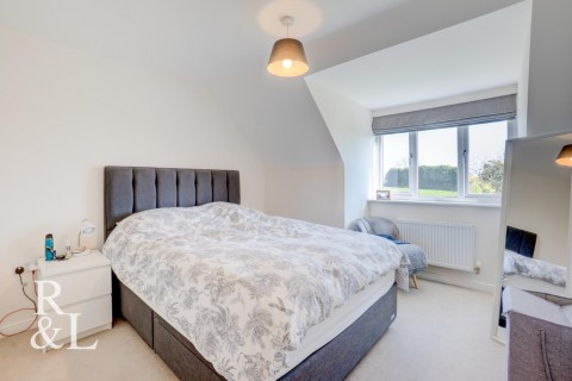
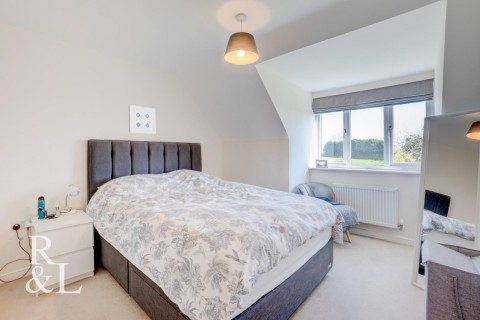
+ wall art (142, 120)
